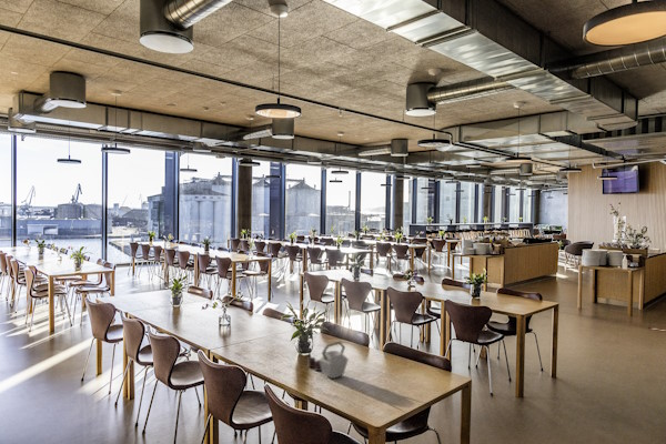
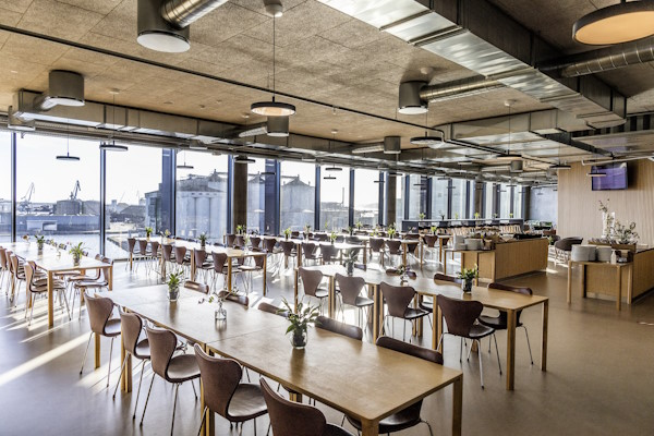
- kettle (324, 355)
